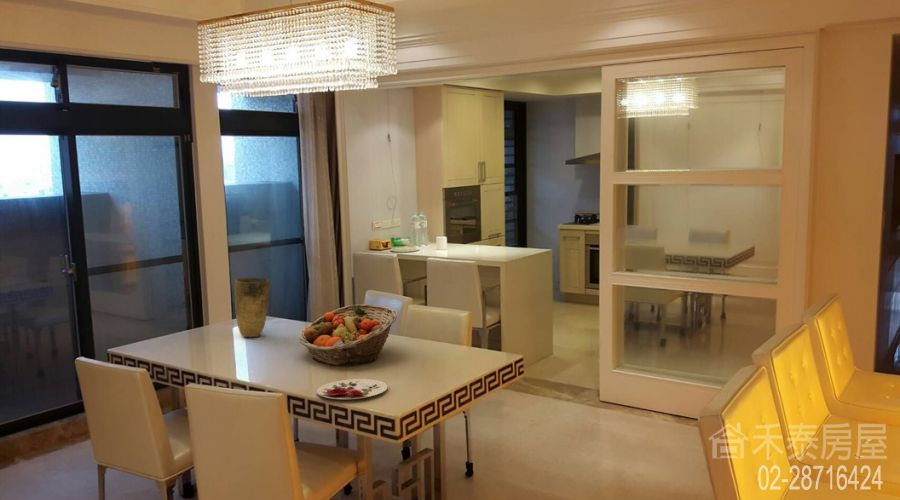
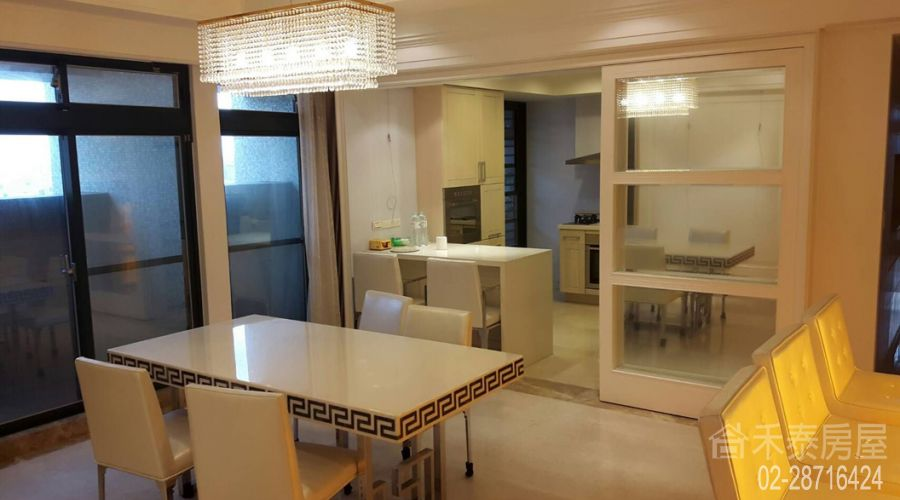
- plate (352, 388)
- vase (253, 307)
- fruit basket (348, 333)
